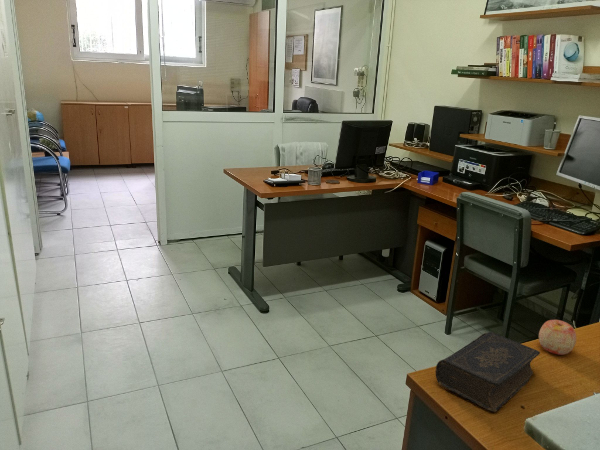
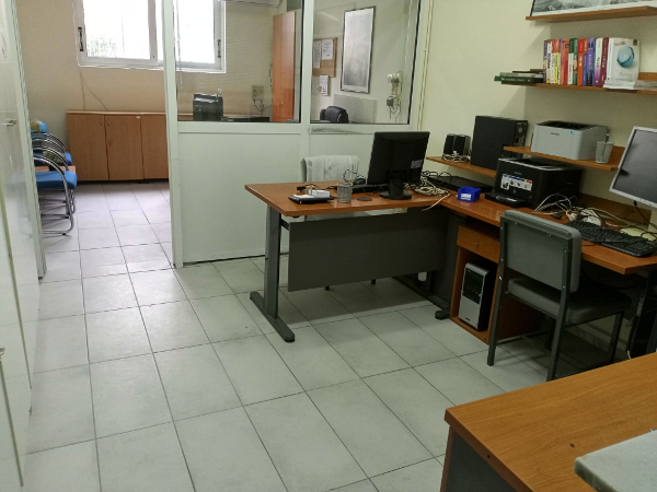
- book (488, 365)
- apple (557, 336)
